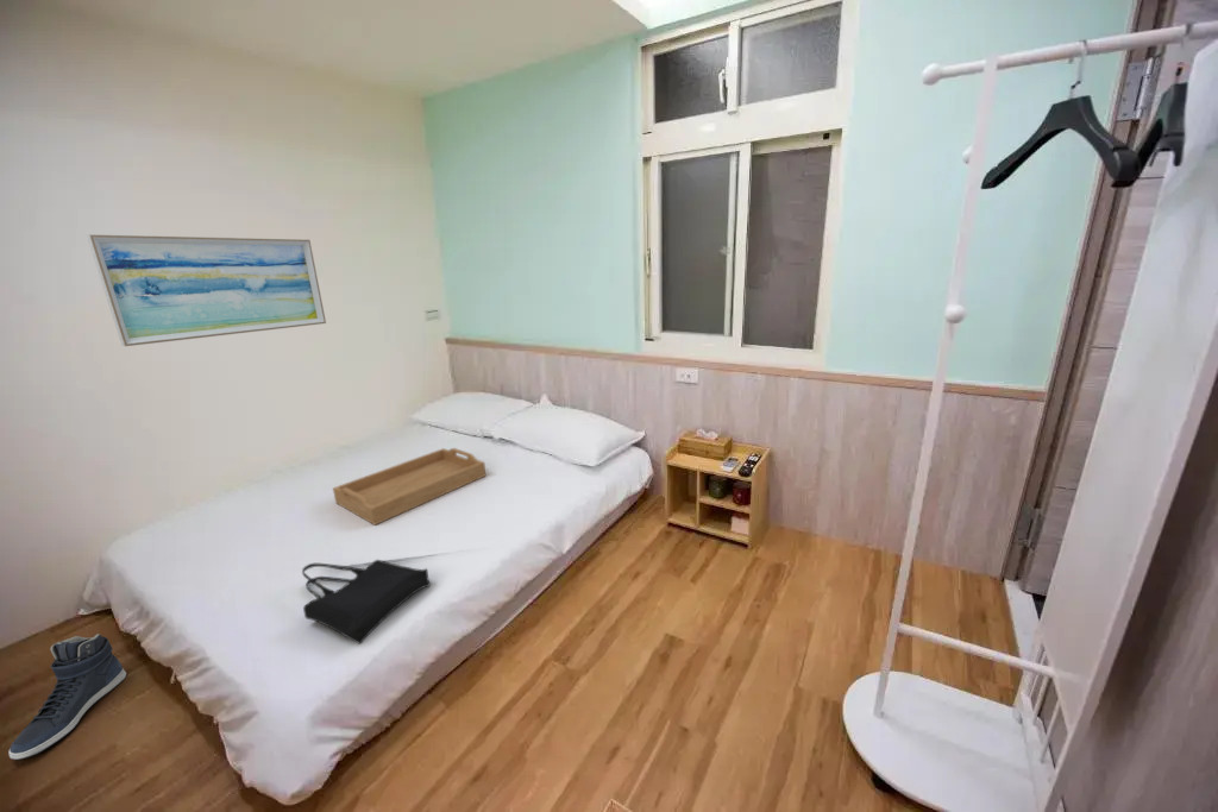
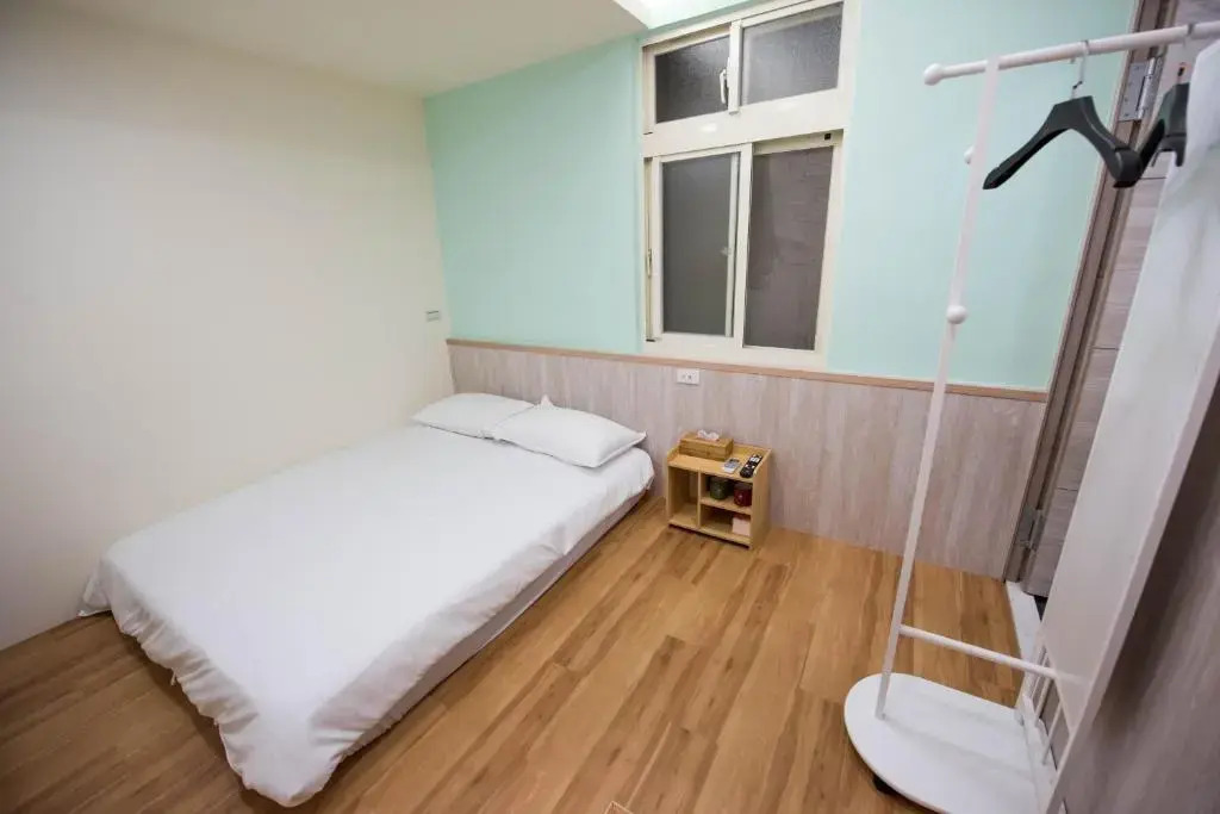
- wall art (226, 287)
- serving tray (413, 479)
- tote bag (351, 587)
- sneaker (62, 685)
